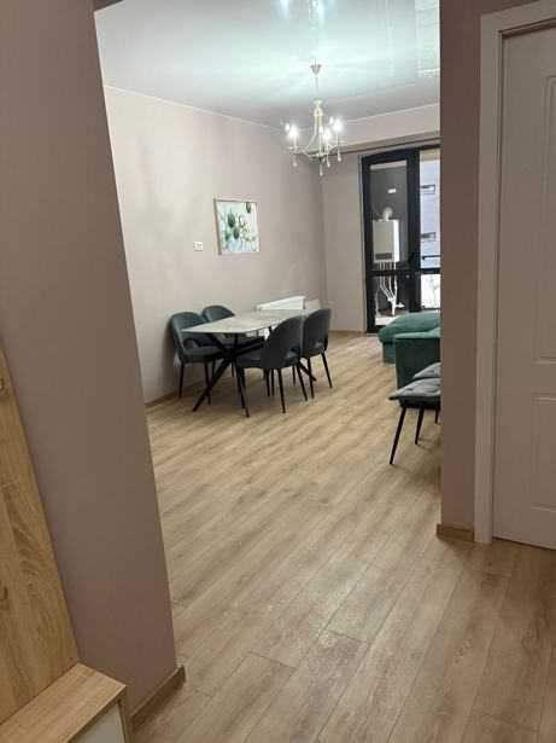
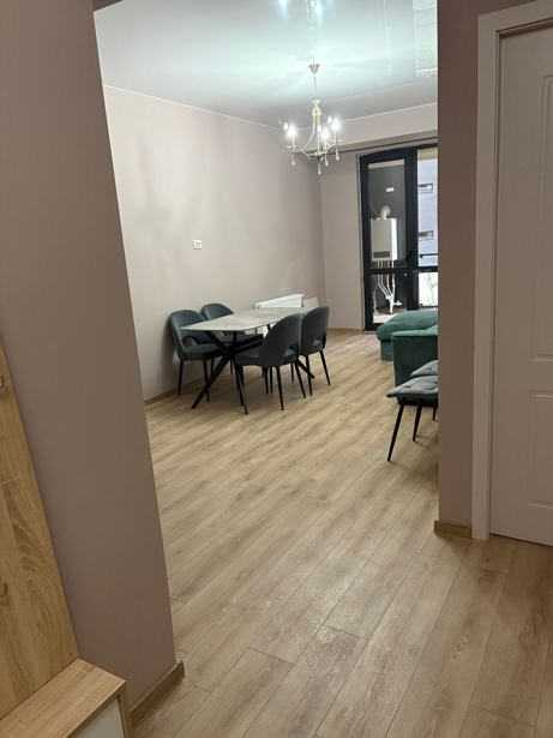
- wall art (239, 227)
